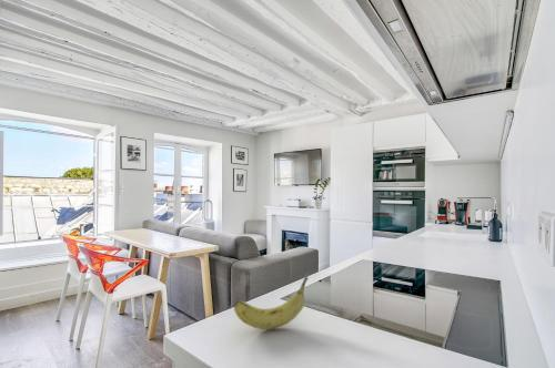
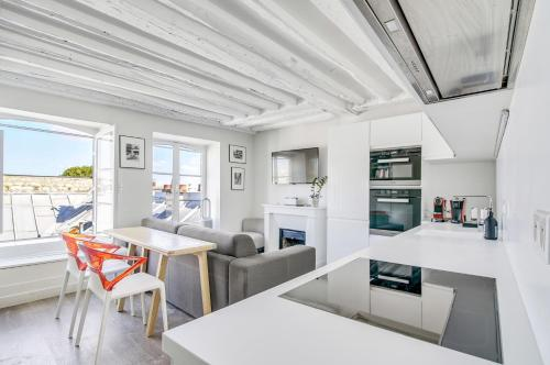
- fruit (275, 307)
